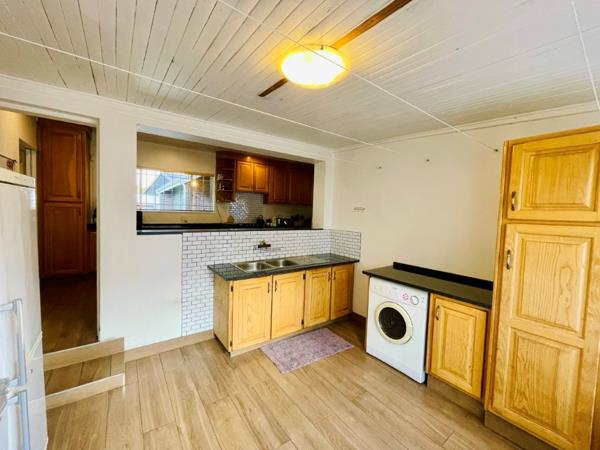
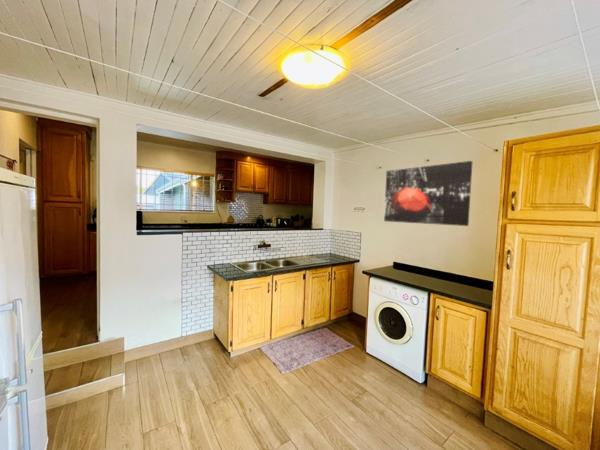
+ wall art (422, 195)
